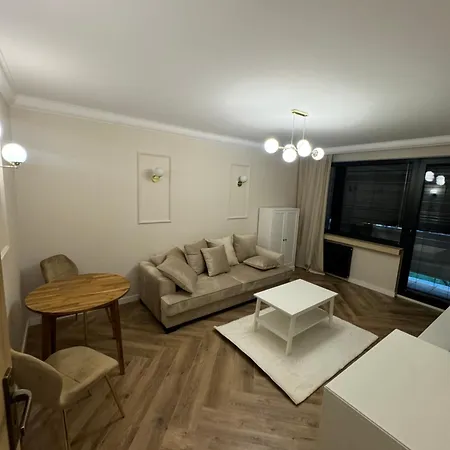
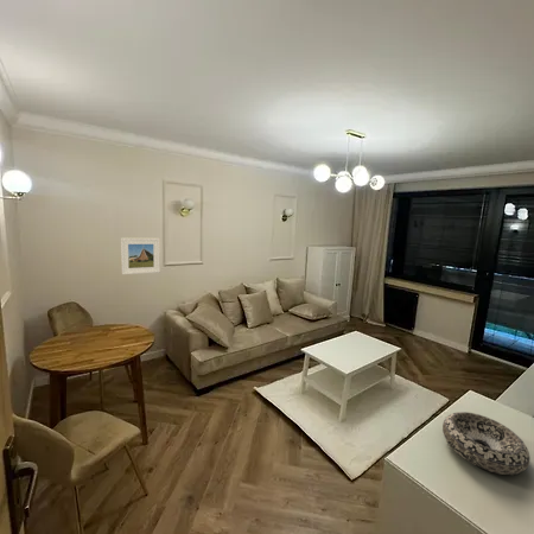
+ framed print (141, 255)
+ decorative bowl (483, 440)
